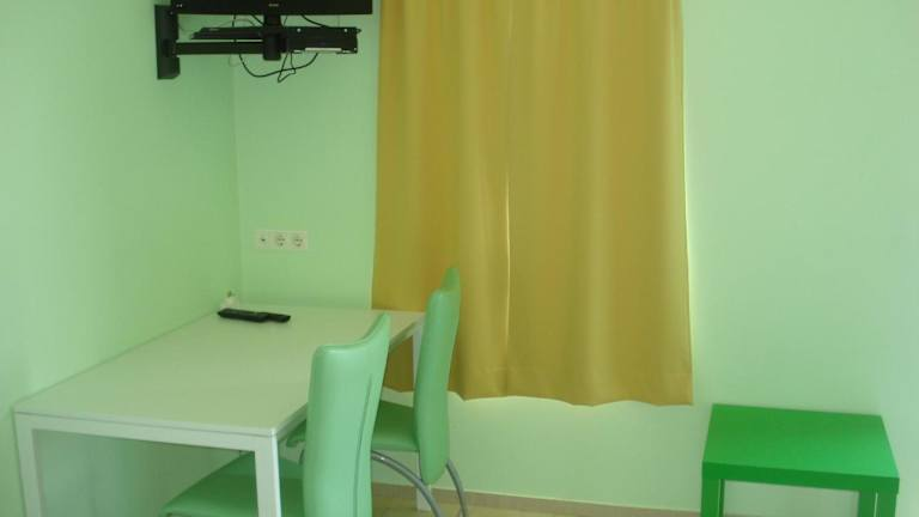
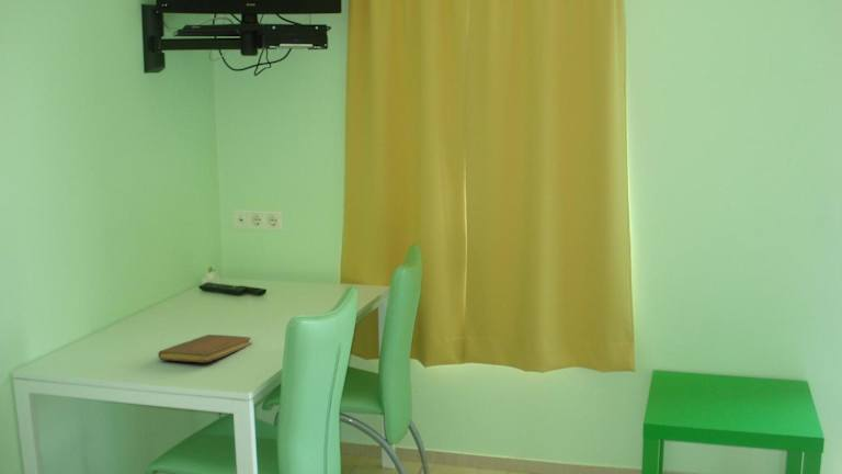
+ notebook (206, 347)
